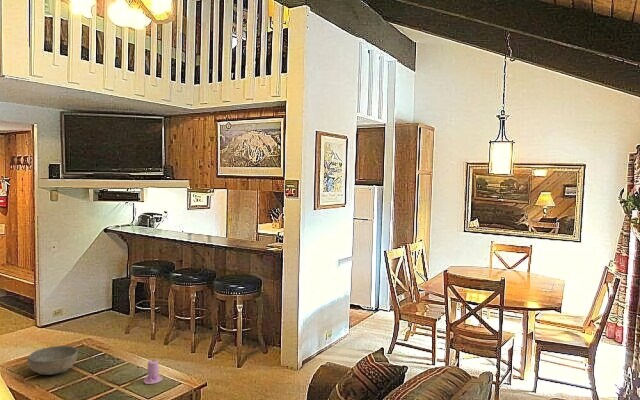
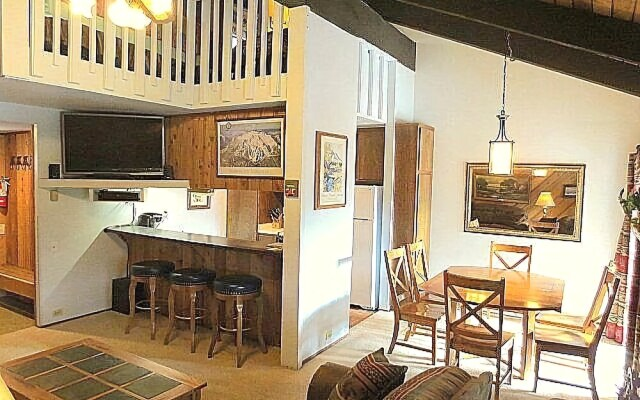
- bowl (53, 362)
- candle (152, 369)
